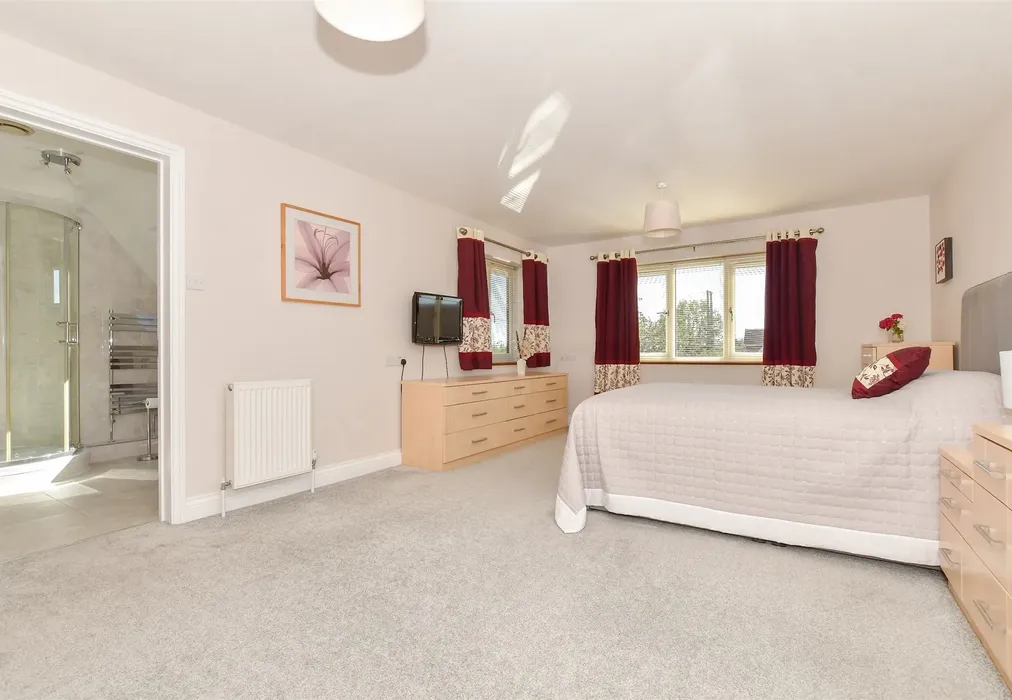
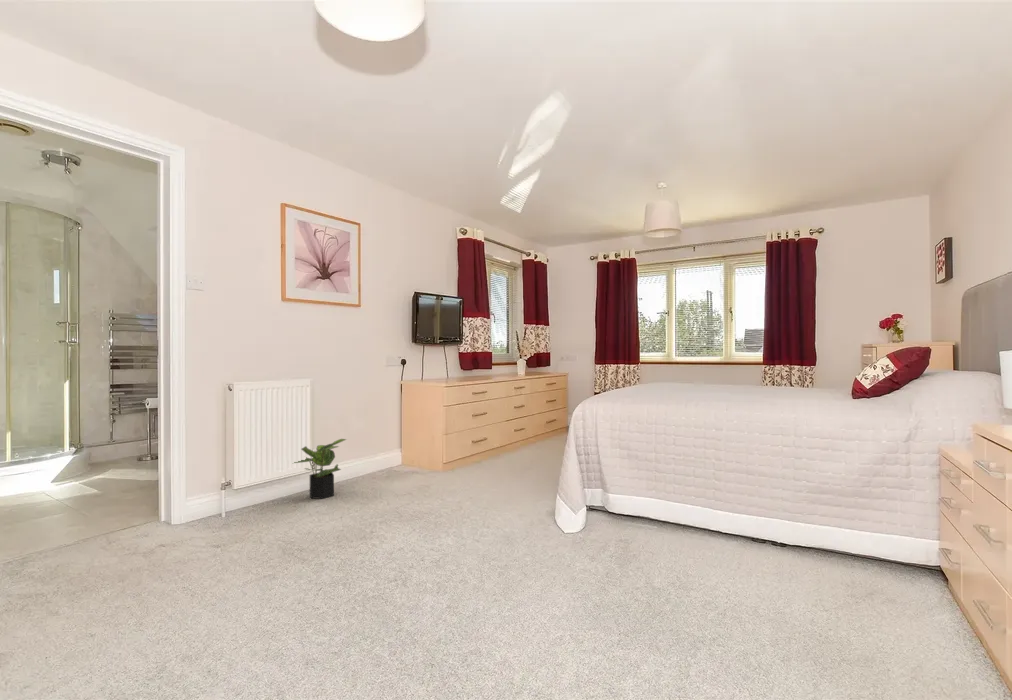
+ potted plant (321, 466)
